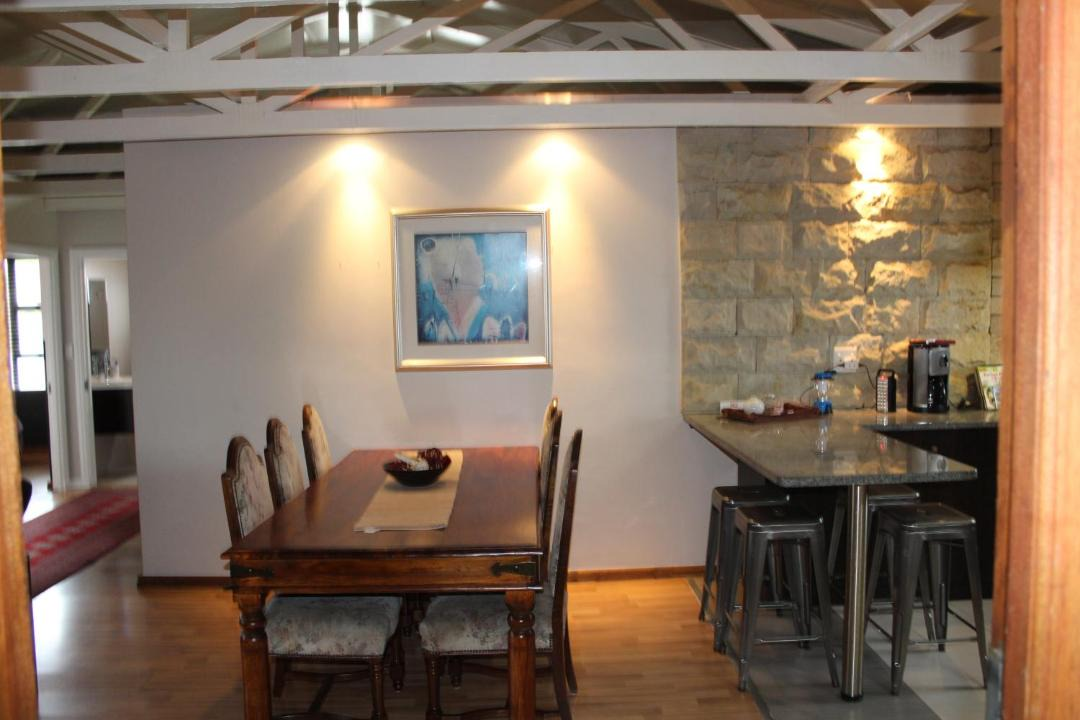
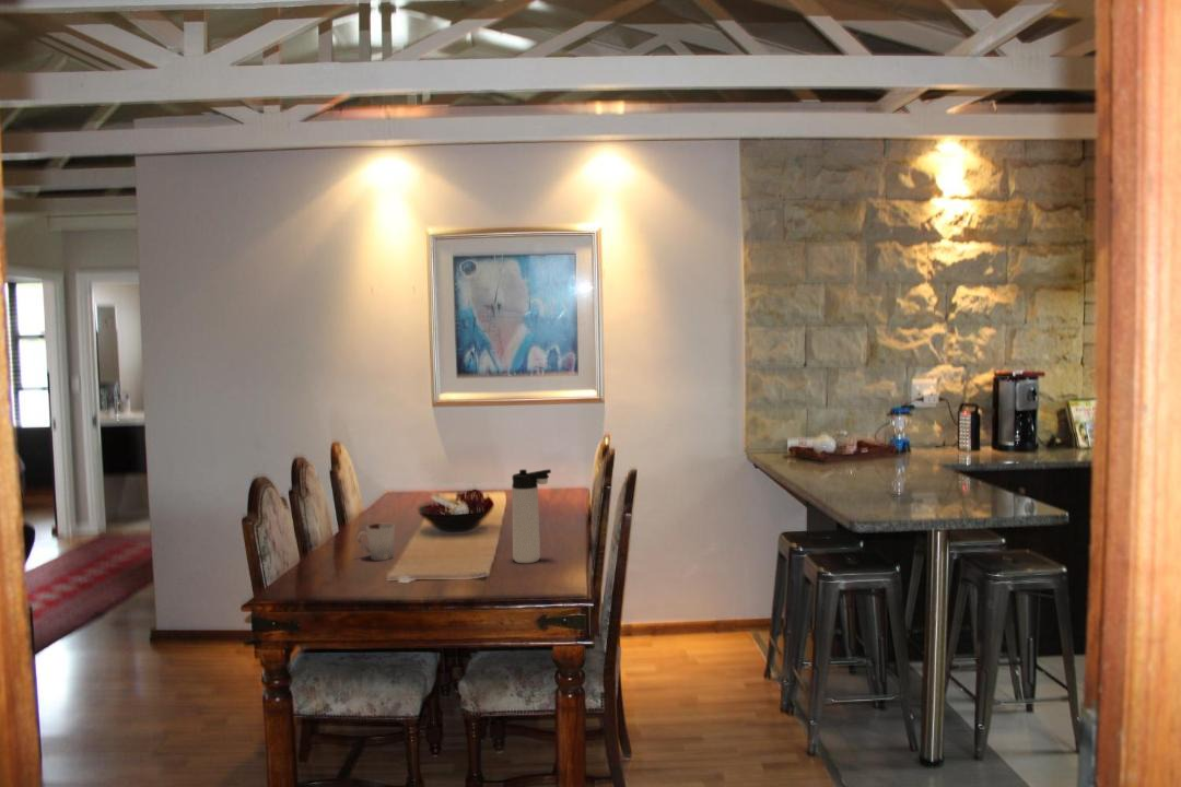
+ cup (375, 541)
+ thermos bottle (531, 515)
